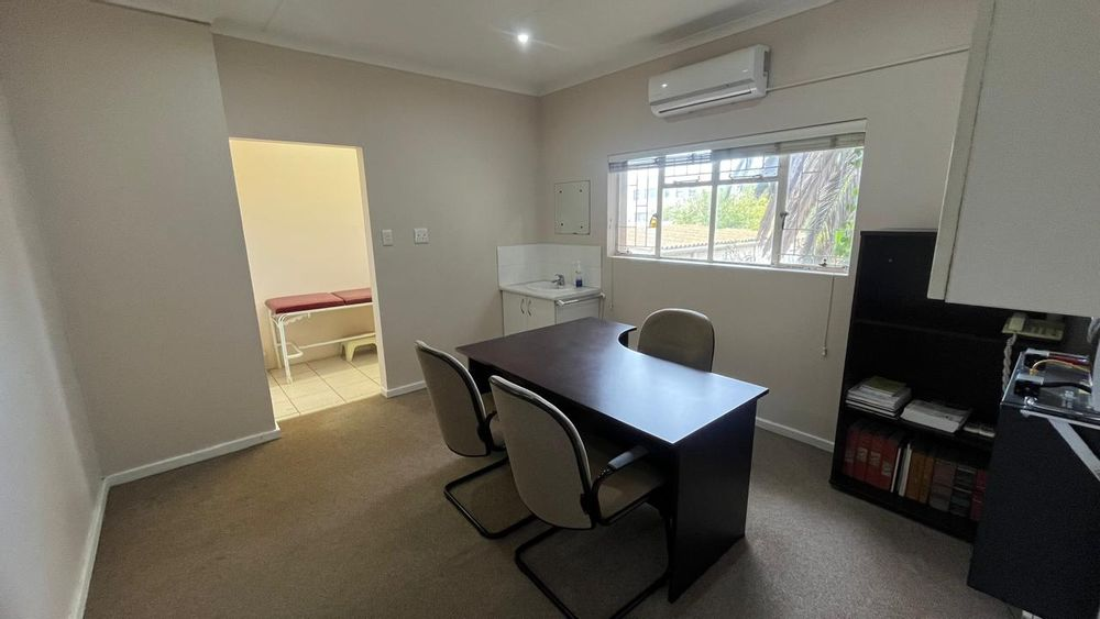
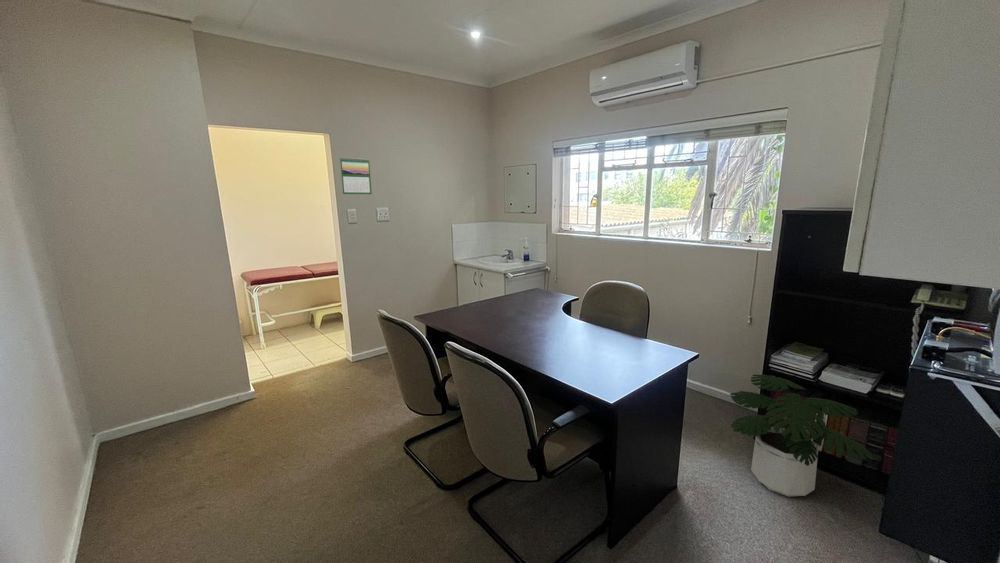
+ calendar (356, 176)
+ potted plant (789, 440)
